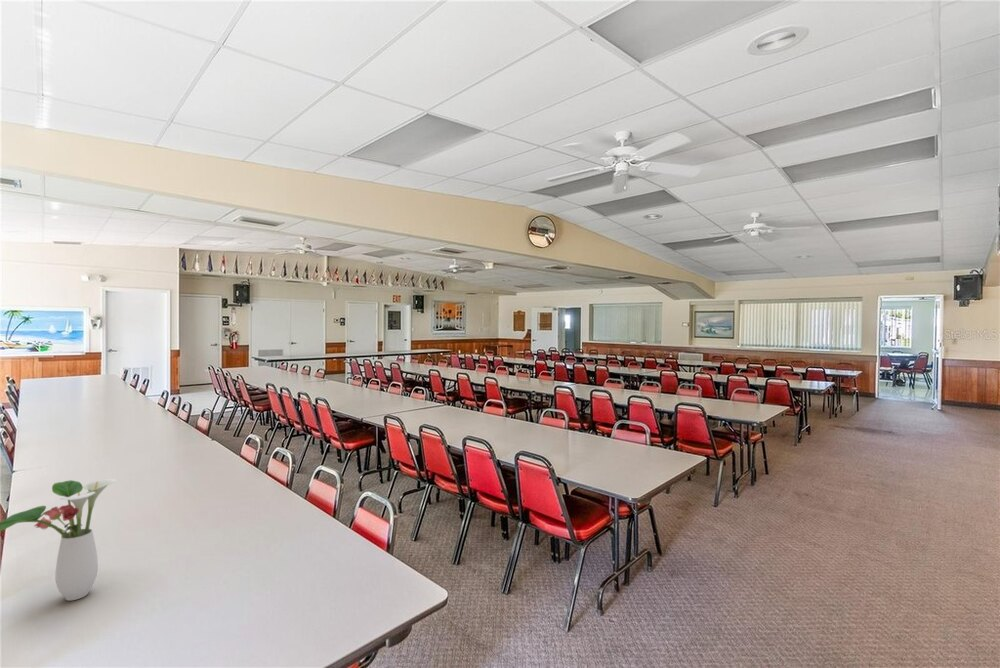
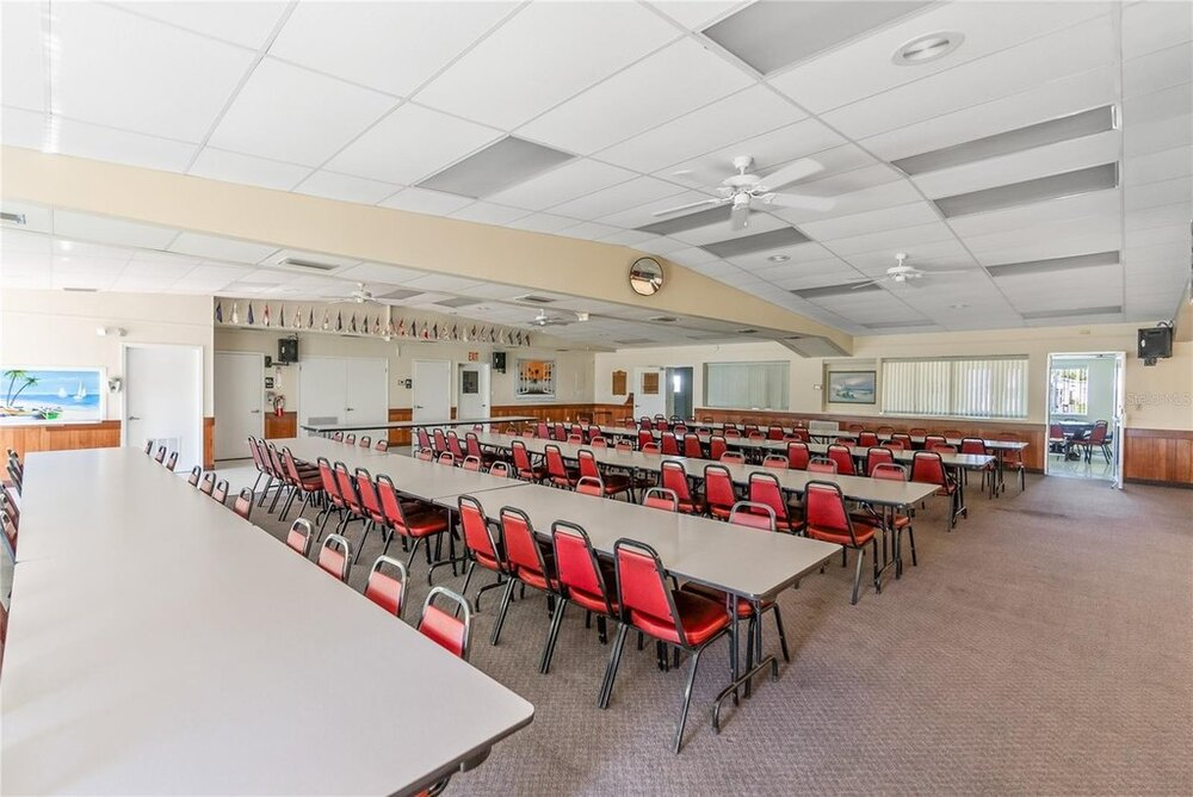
- flower arrangement (62, 541)
